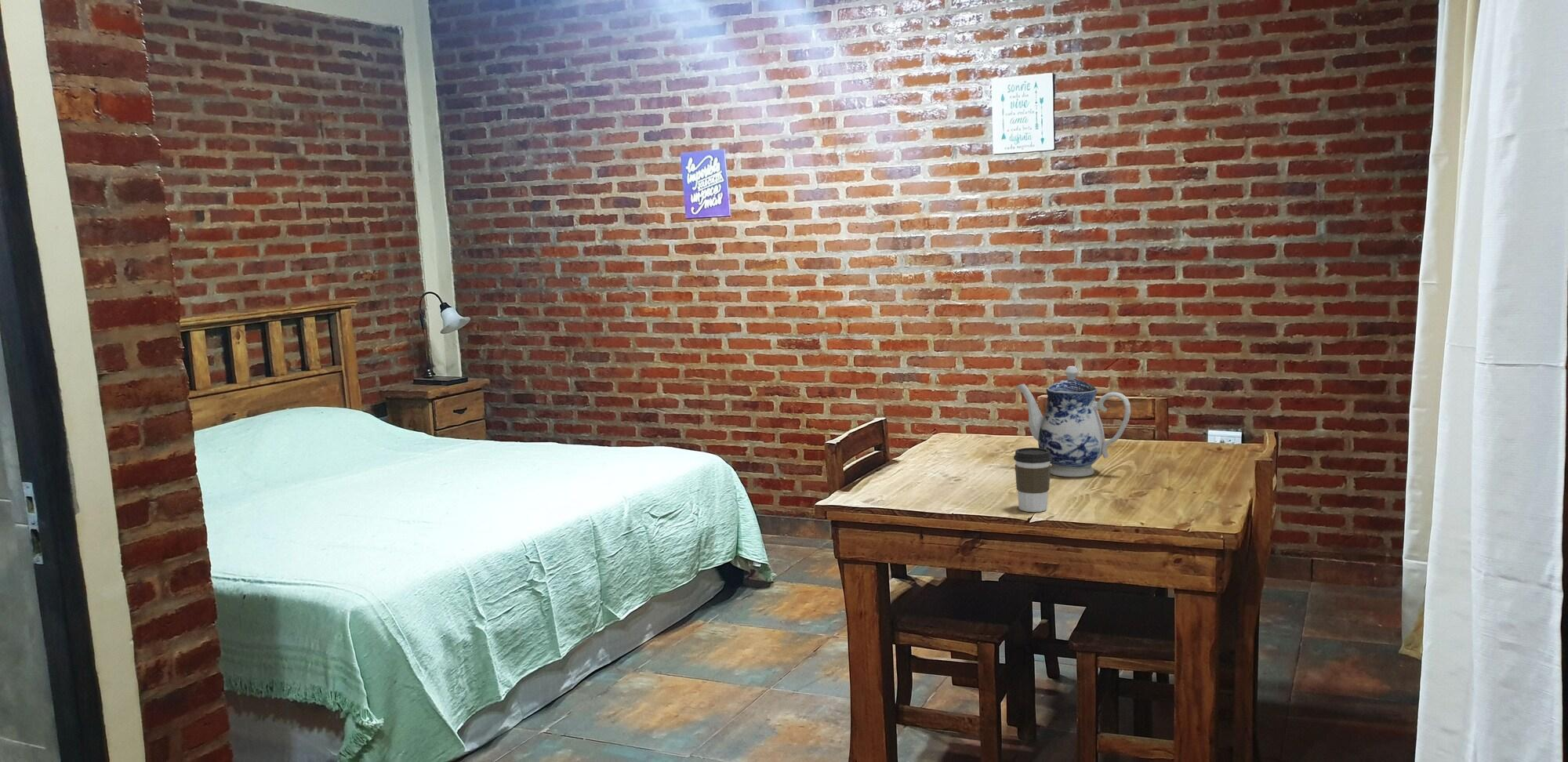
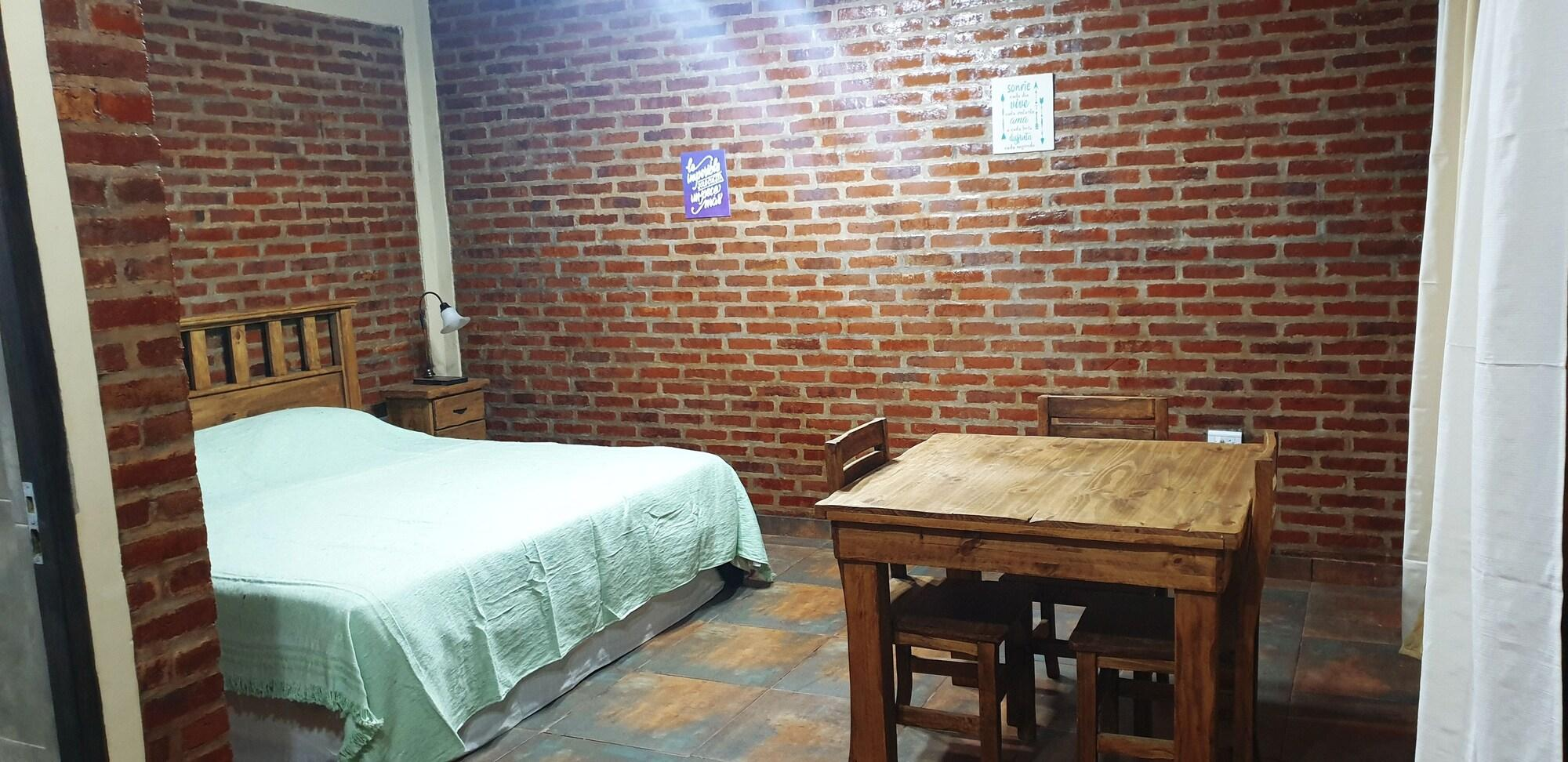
- coffee cup (1033, 480)
- teapot (1071, 419)
